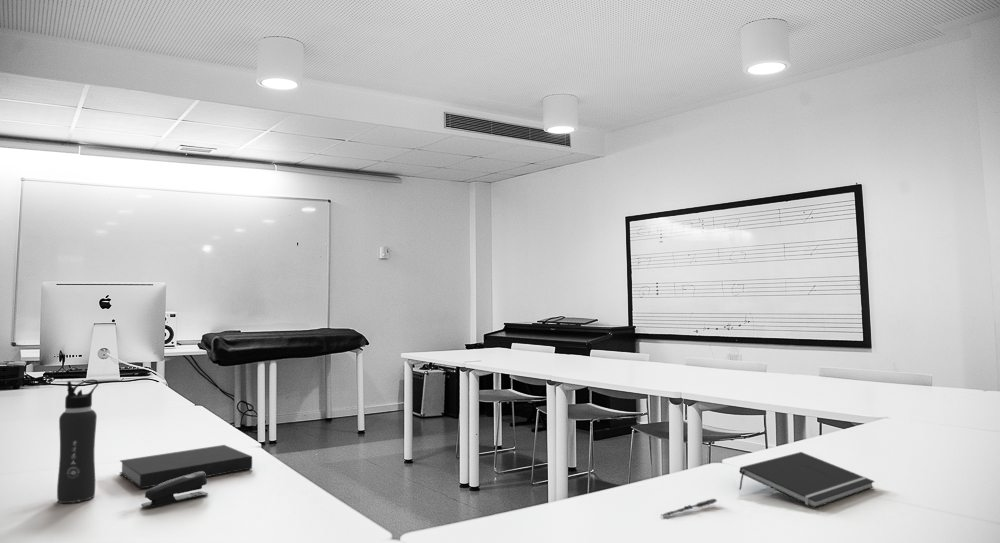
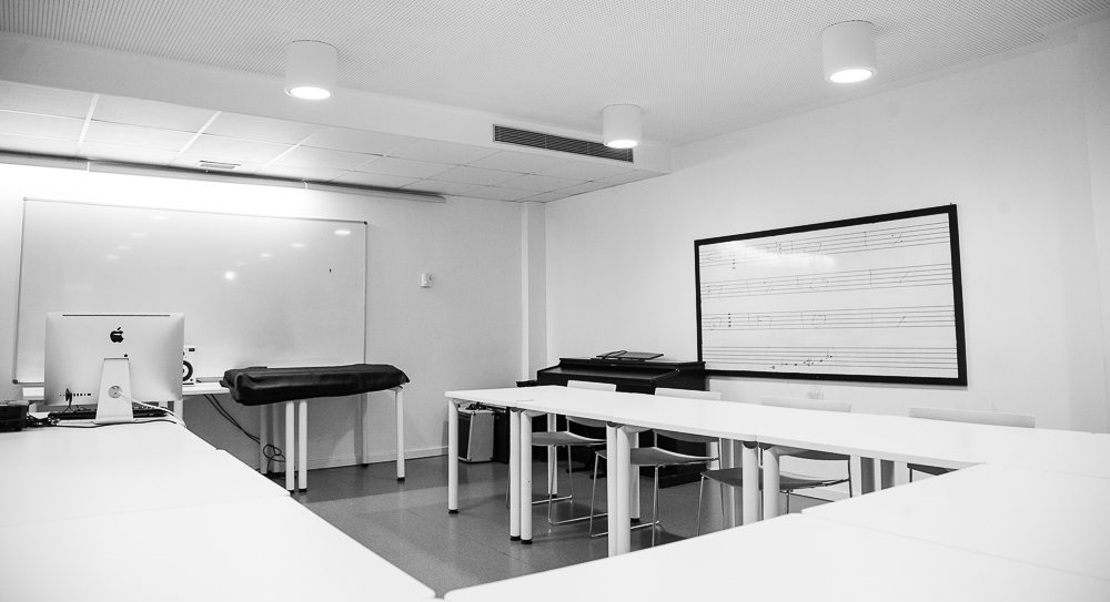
- water bottle (77, 438)
- notebook (186, 464)
- notepad (807, 477)
- stapler (175, 488)
- pen (689, 506)
